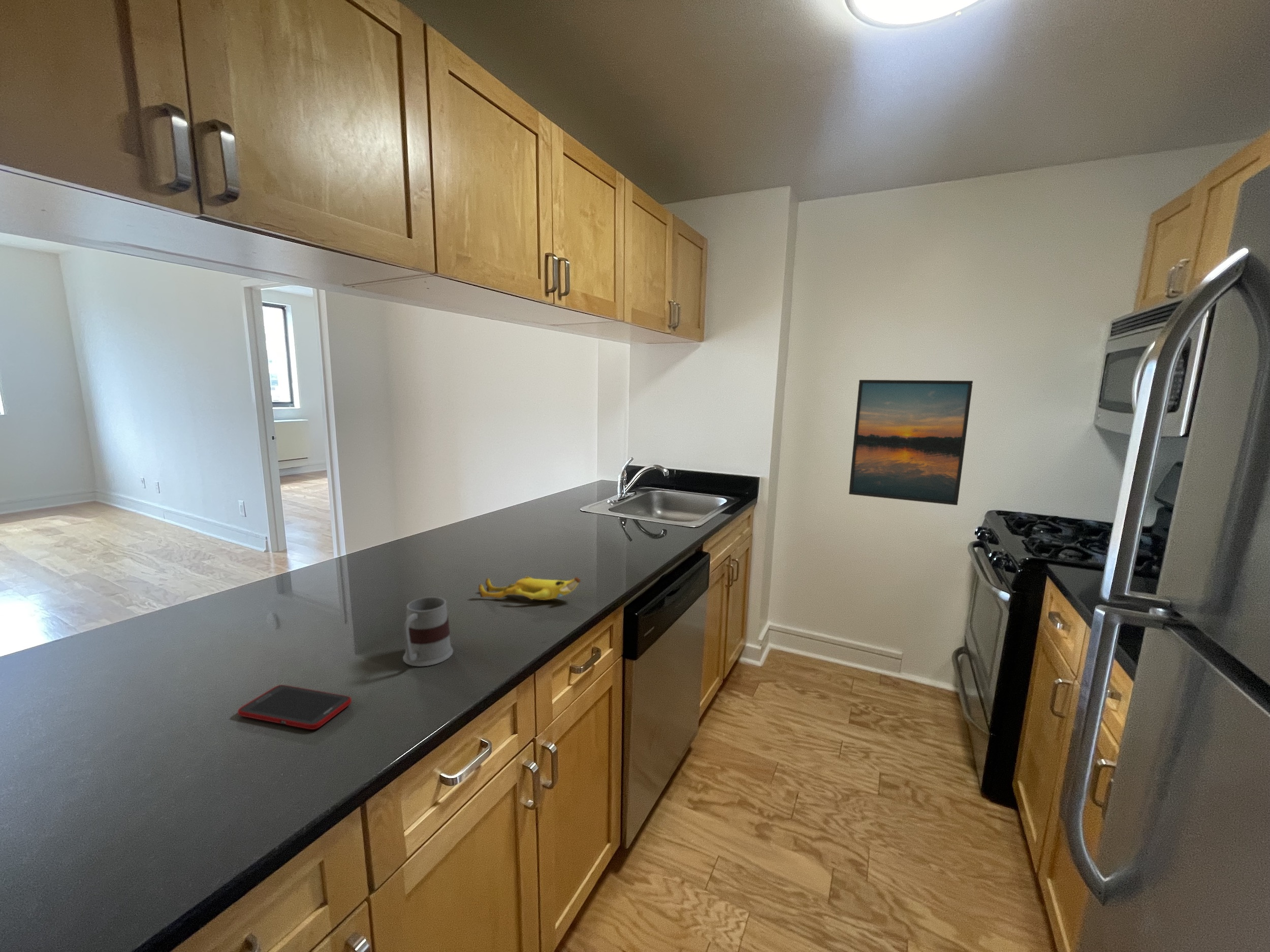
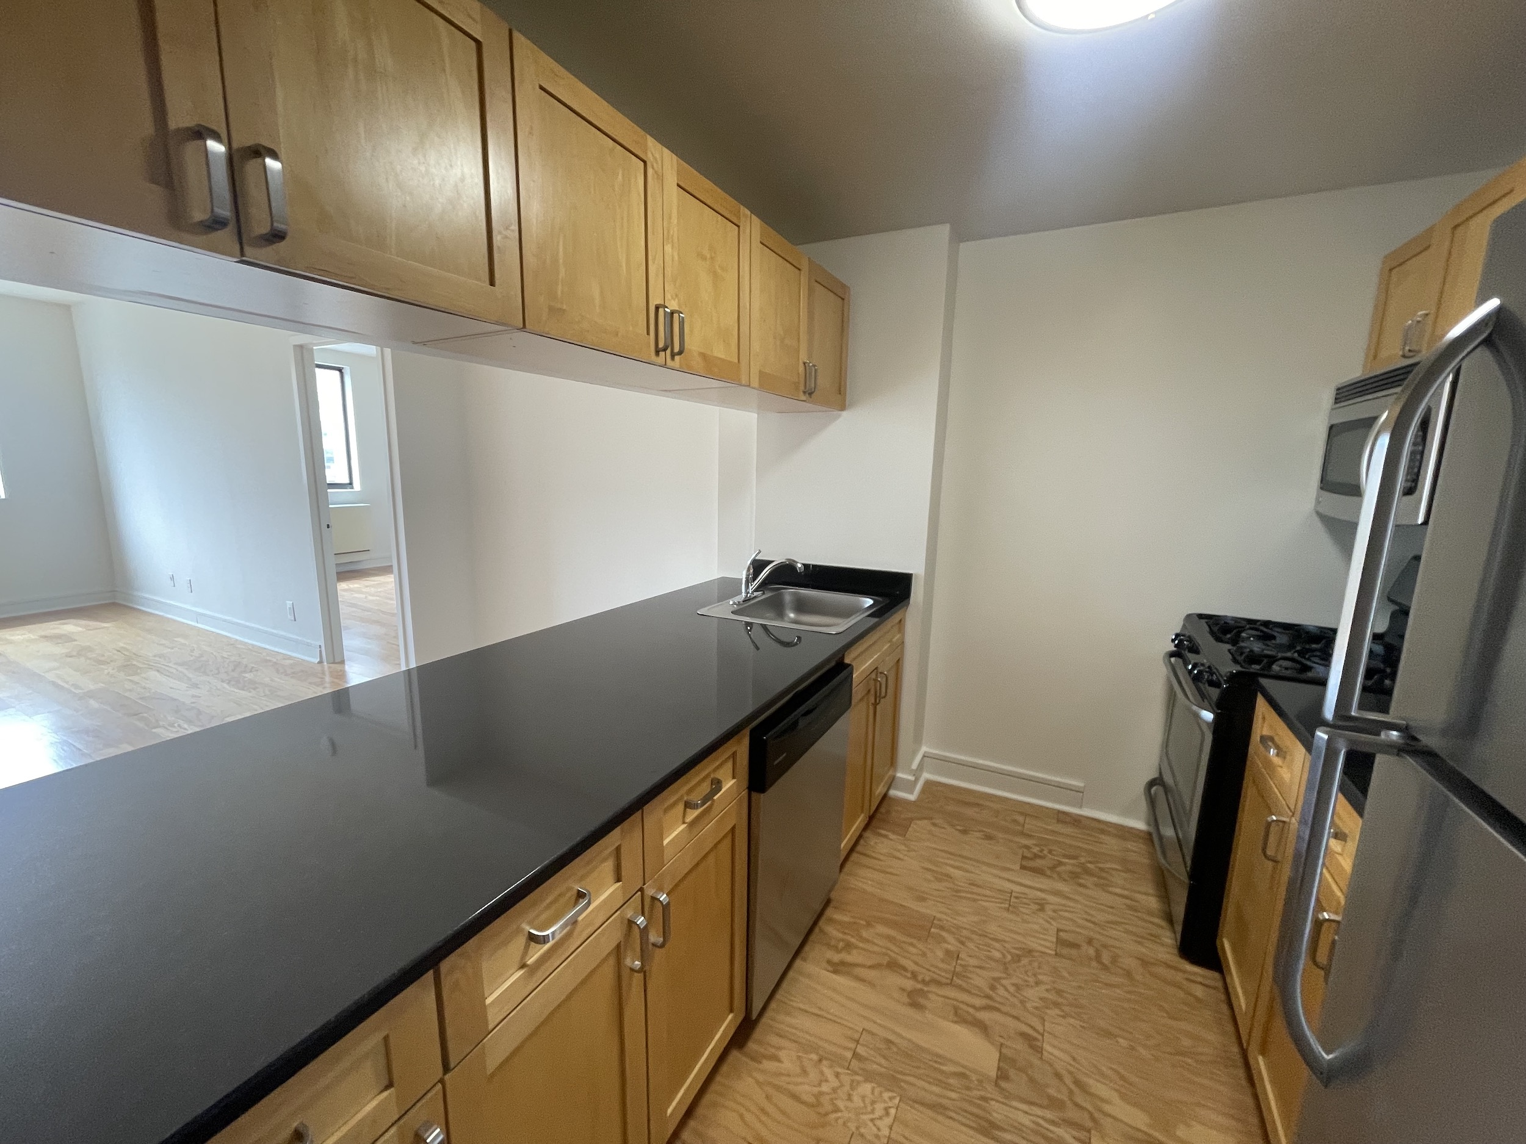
- mug (423, 633)
- cell phone (296, 706)
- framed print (907, 441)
- banana (531, 586)
